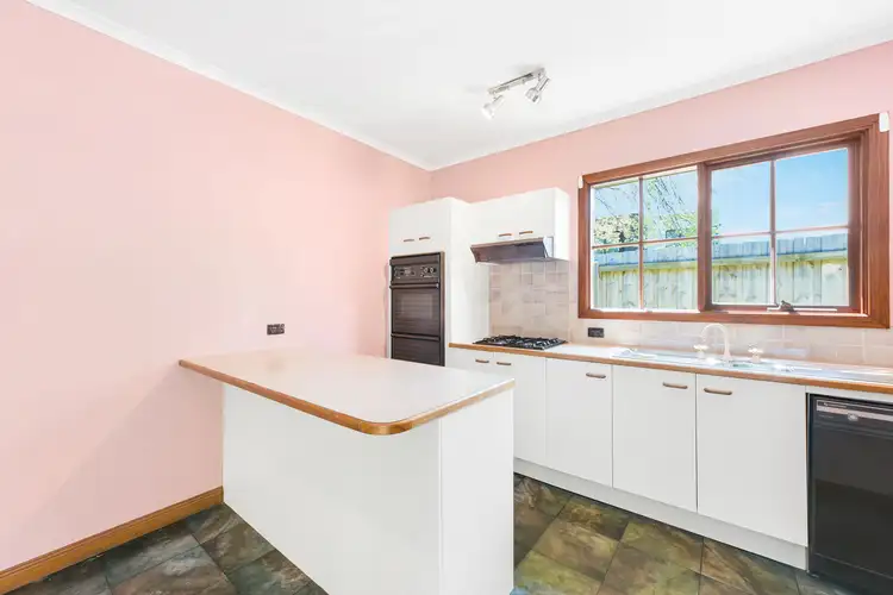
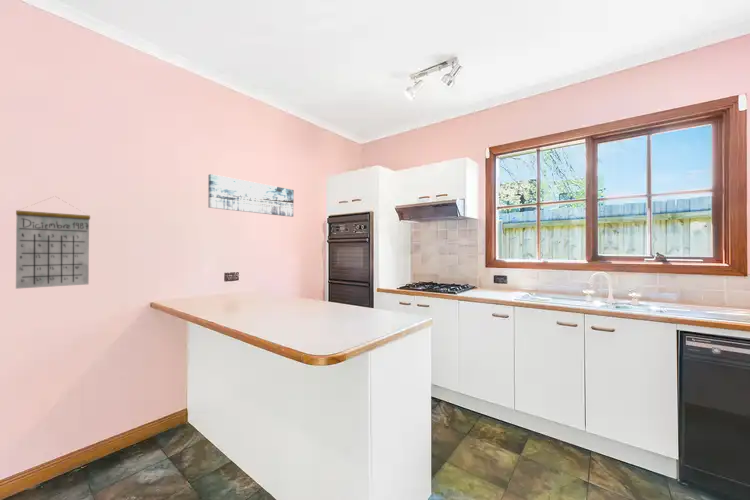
+ calendar (55, 241)
+ wall art (255, 197)
